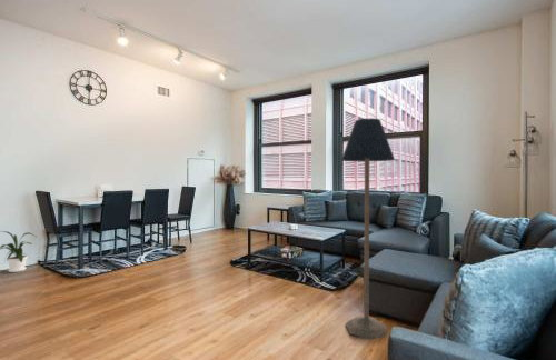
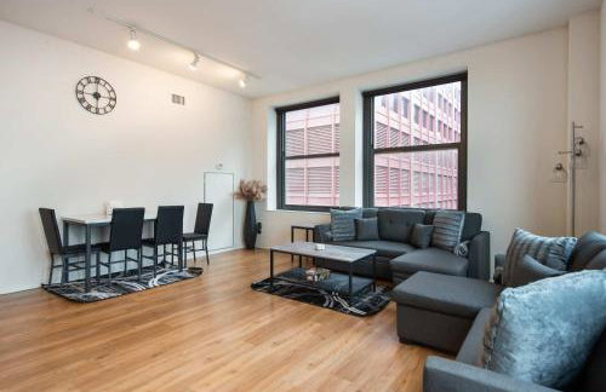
- floor lamp (367, 224)
- house plant (16, 250)
